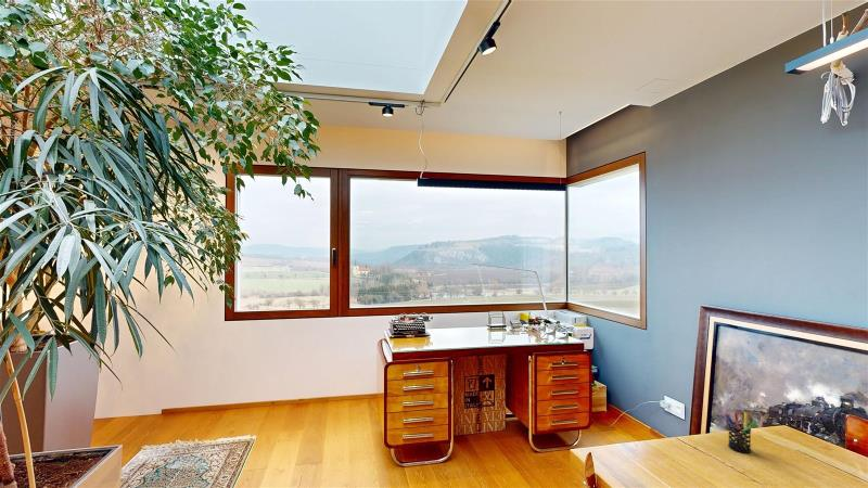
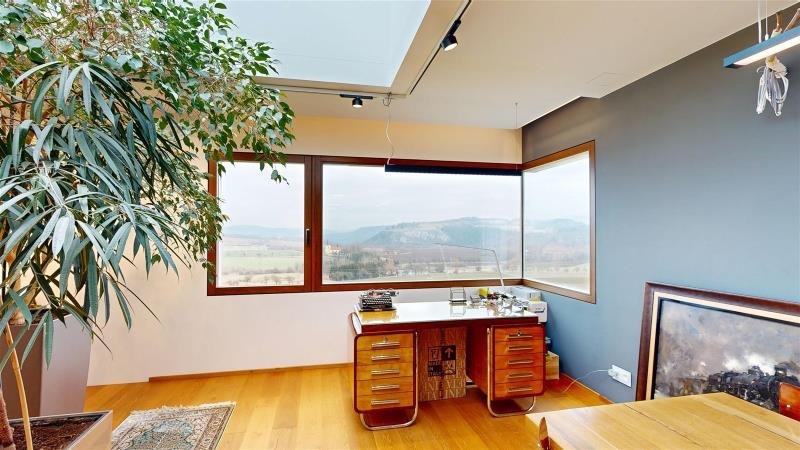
- pen holder (741, 431)
